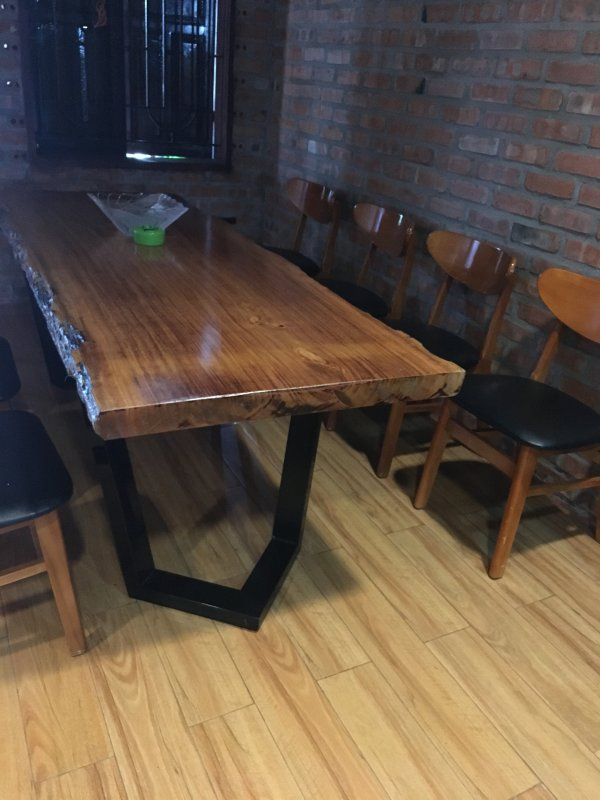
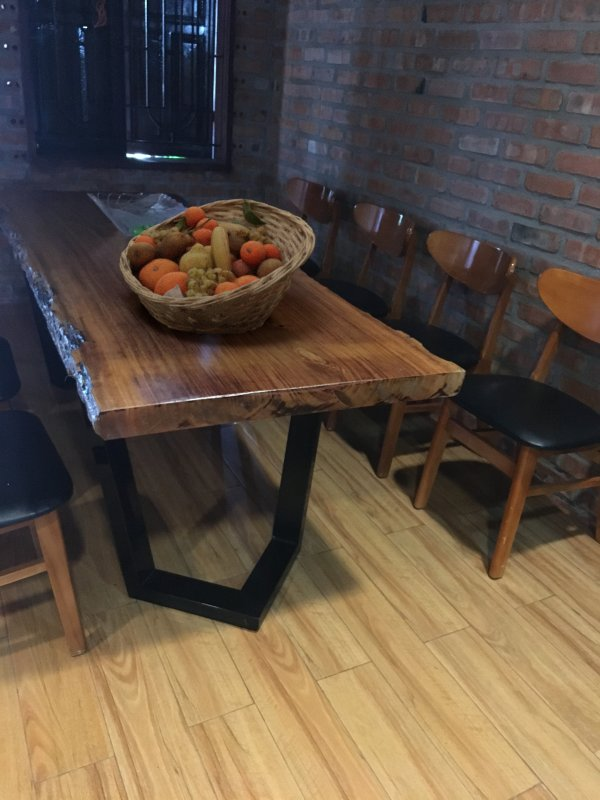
+ fruit basket (215, 263)
